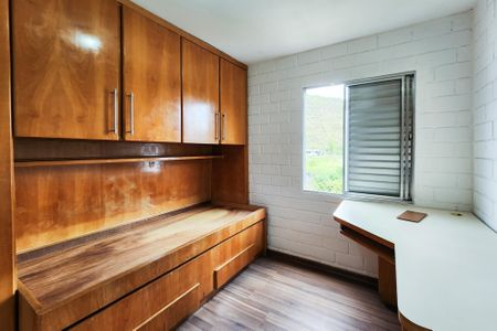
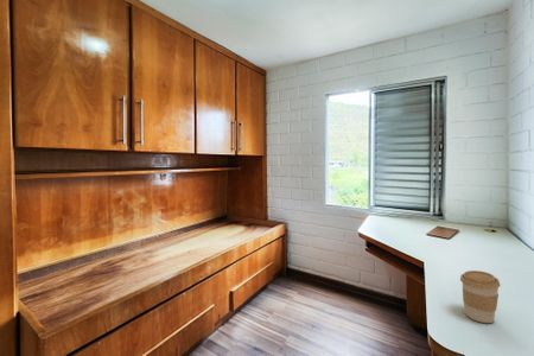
+ coffee cup (478, 294)
